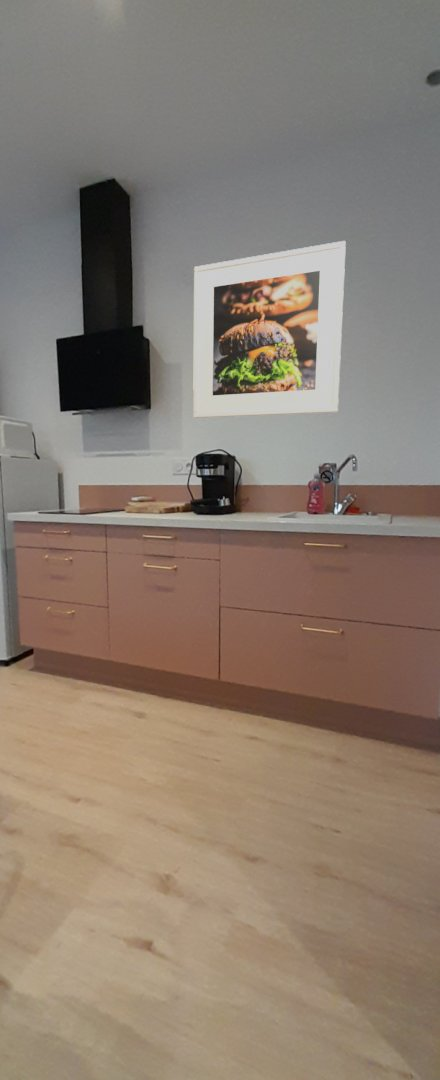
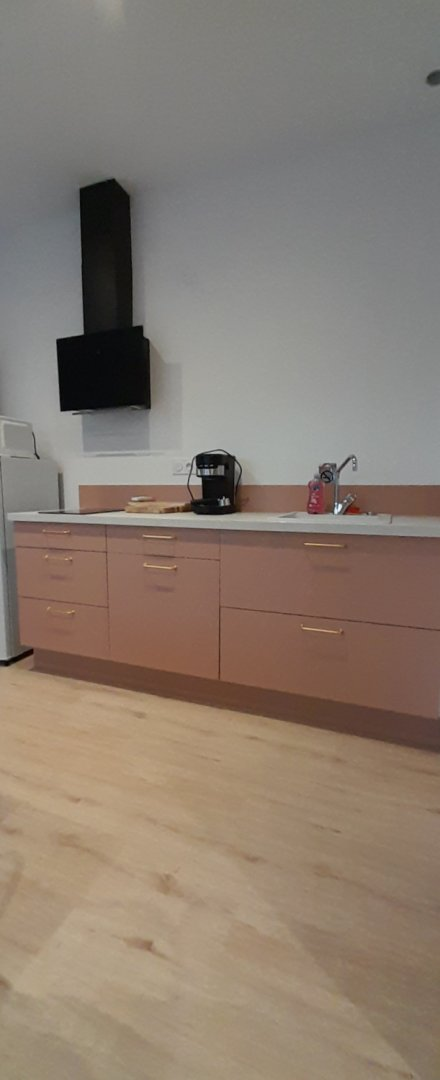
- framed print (263, 337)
